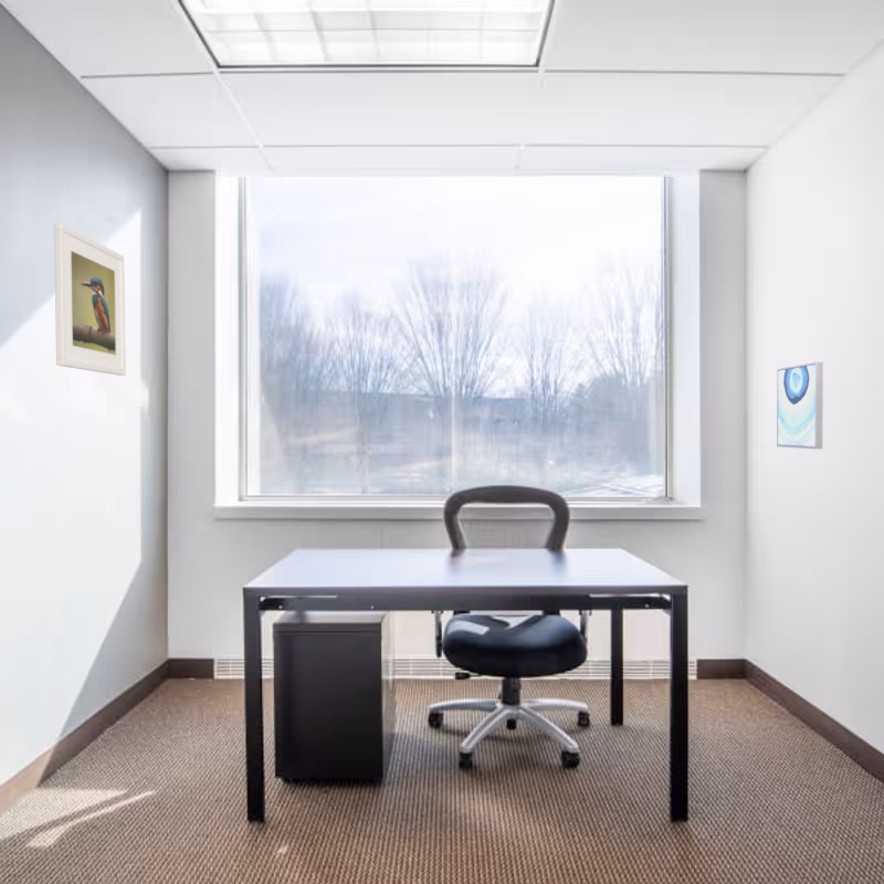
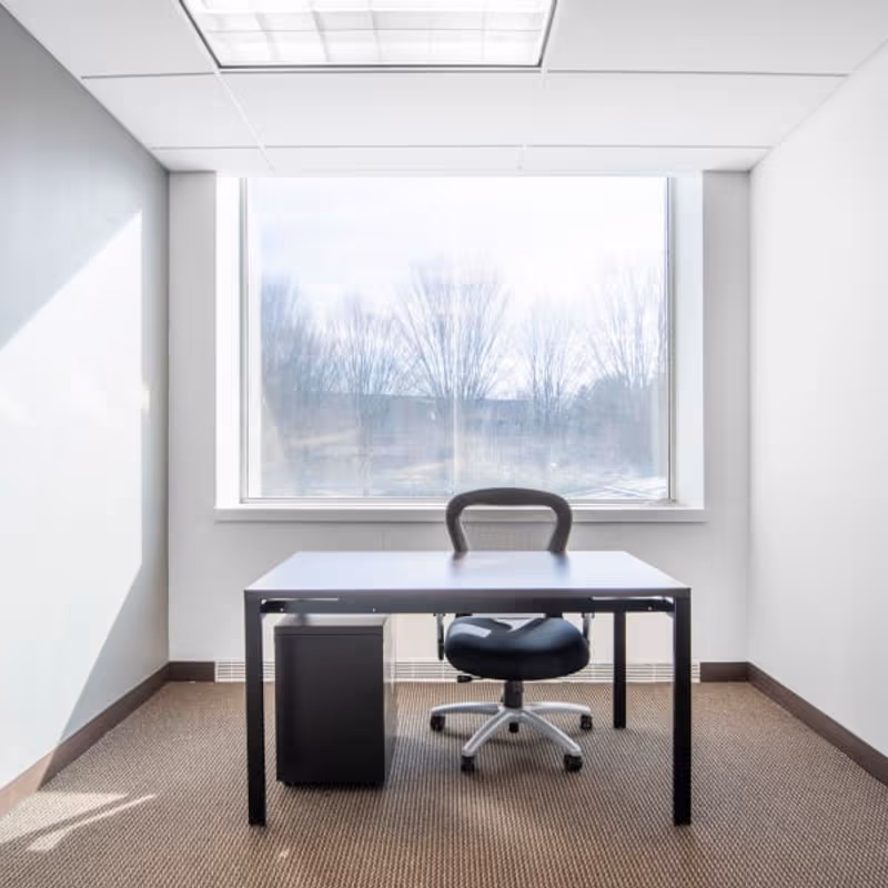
- wall art (798, 407)
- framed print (93, 305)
